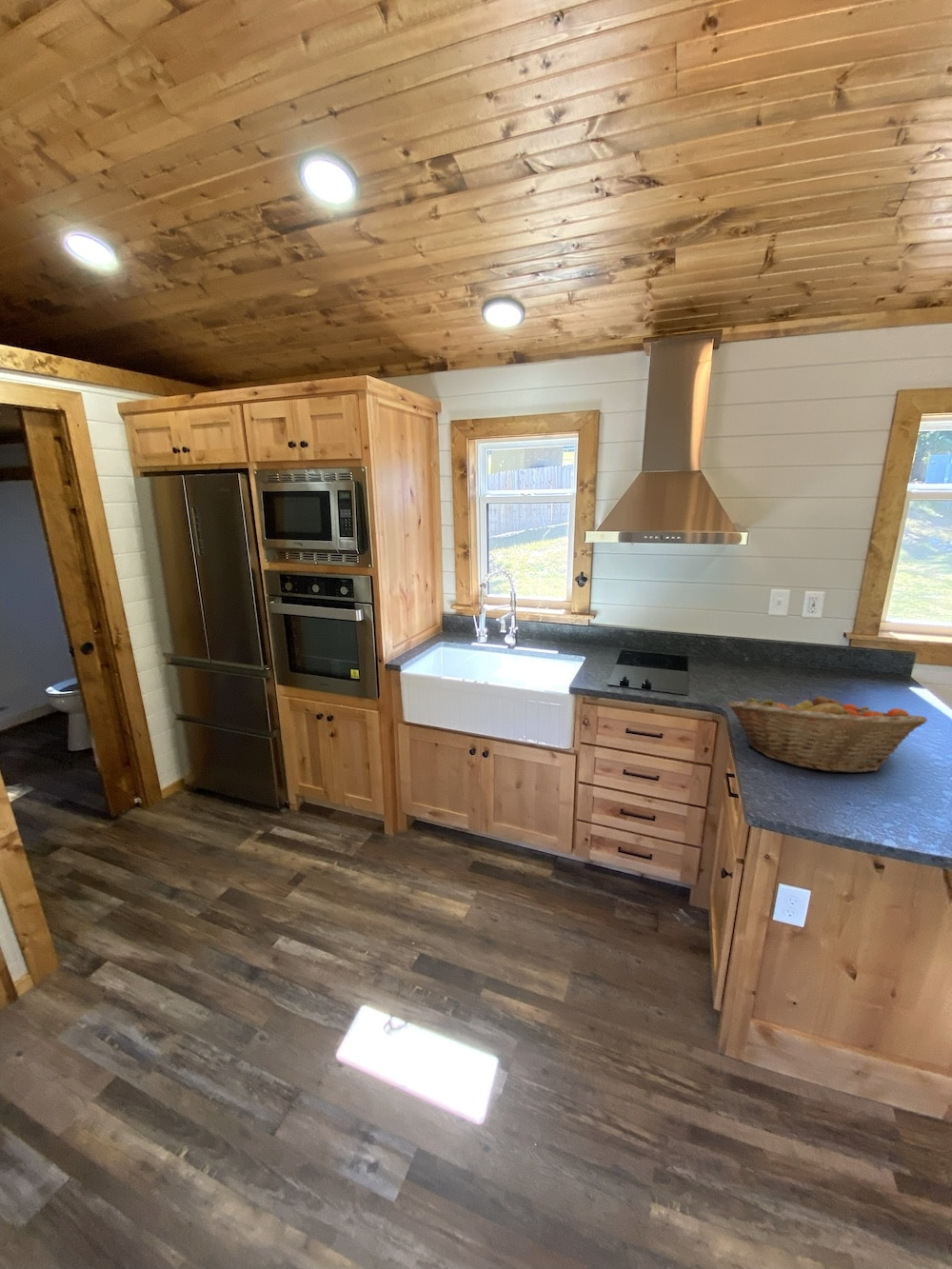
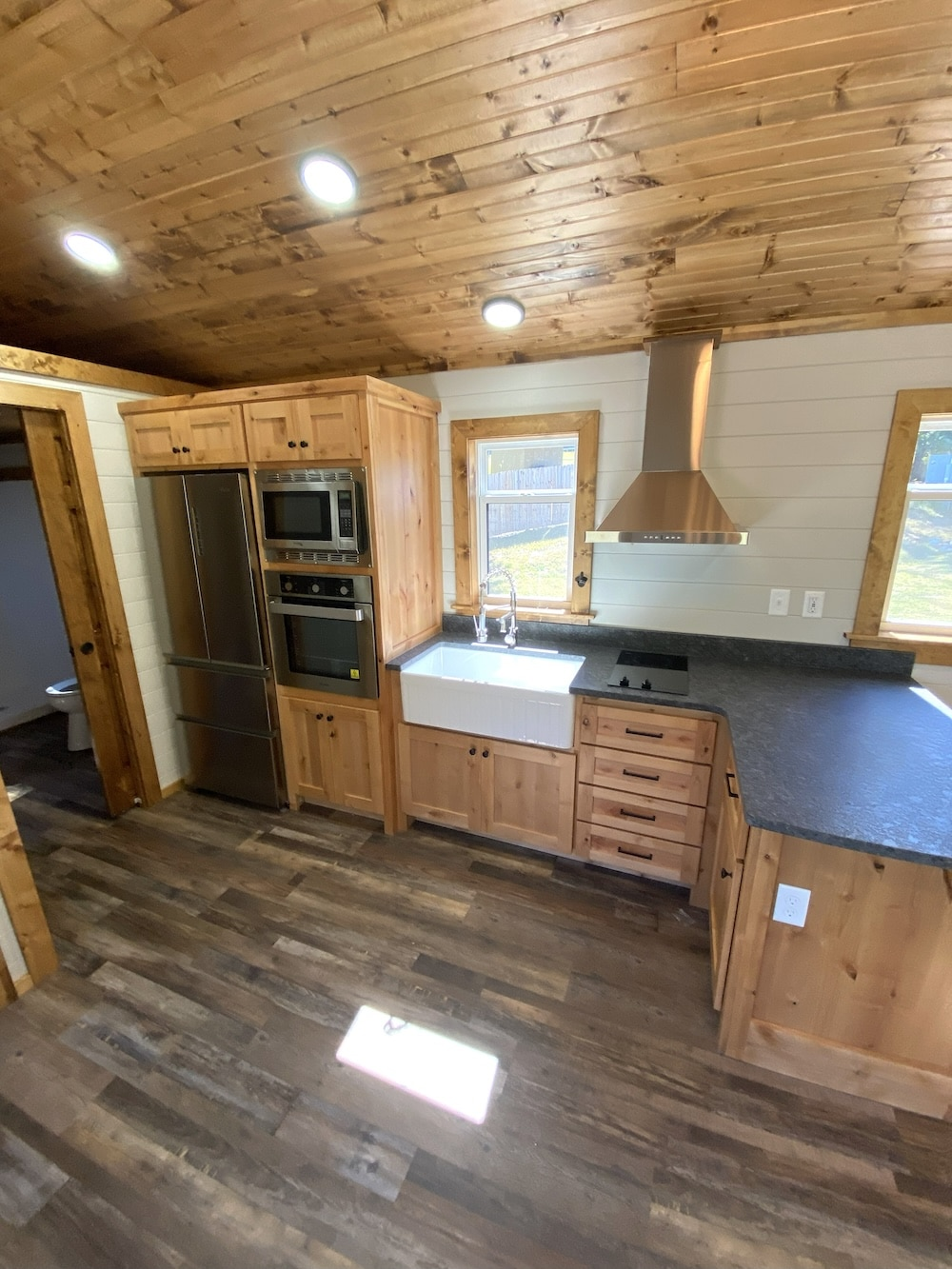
- fruit basket (817, 723)
